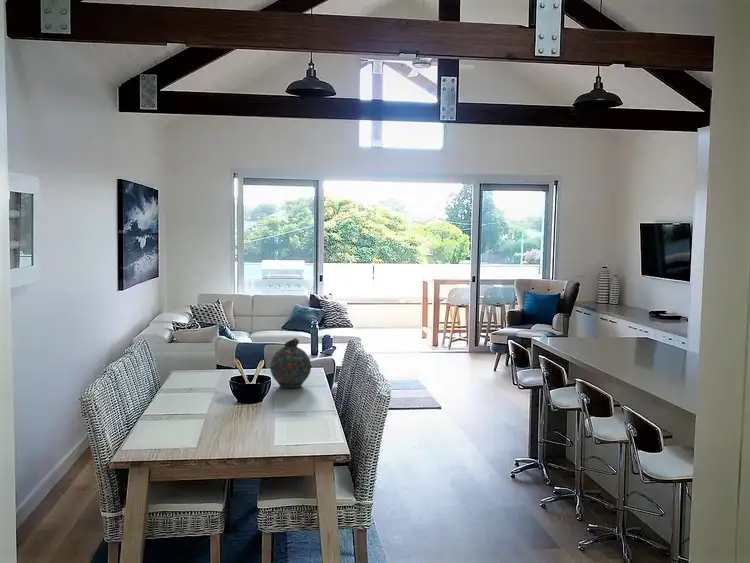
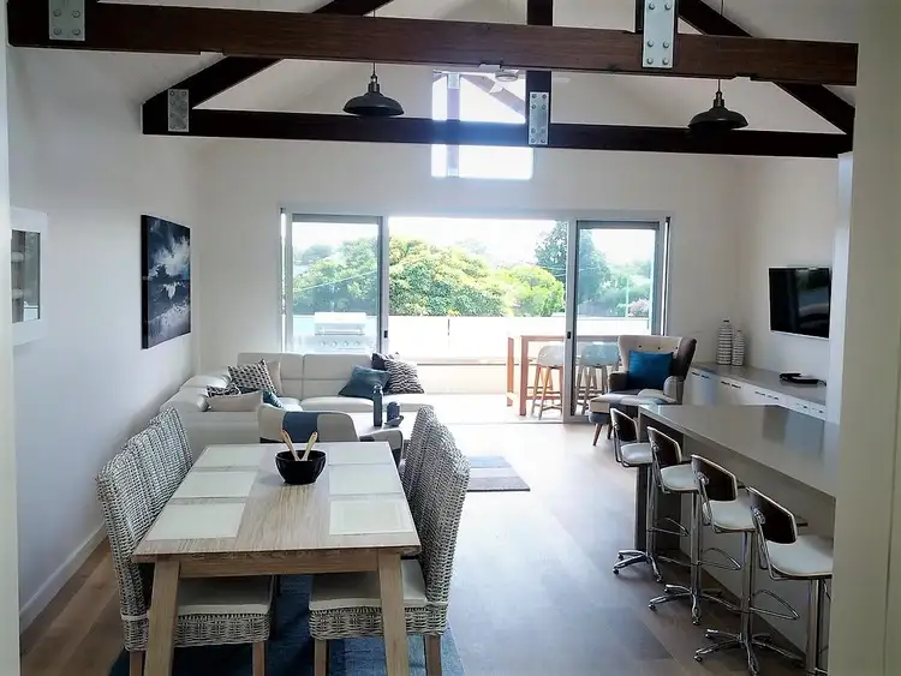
- snuff bottle (290, 362)
